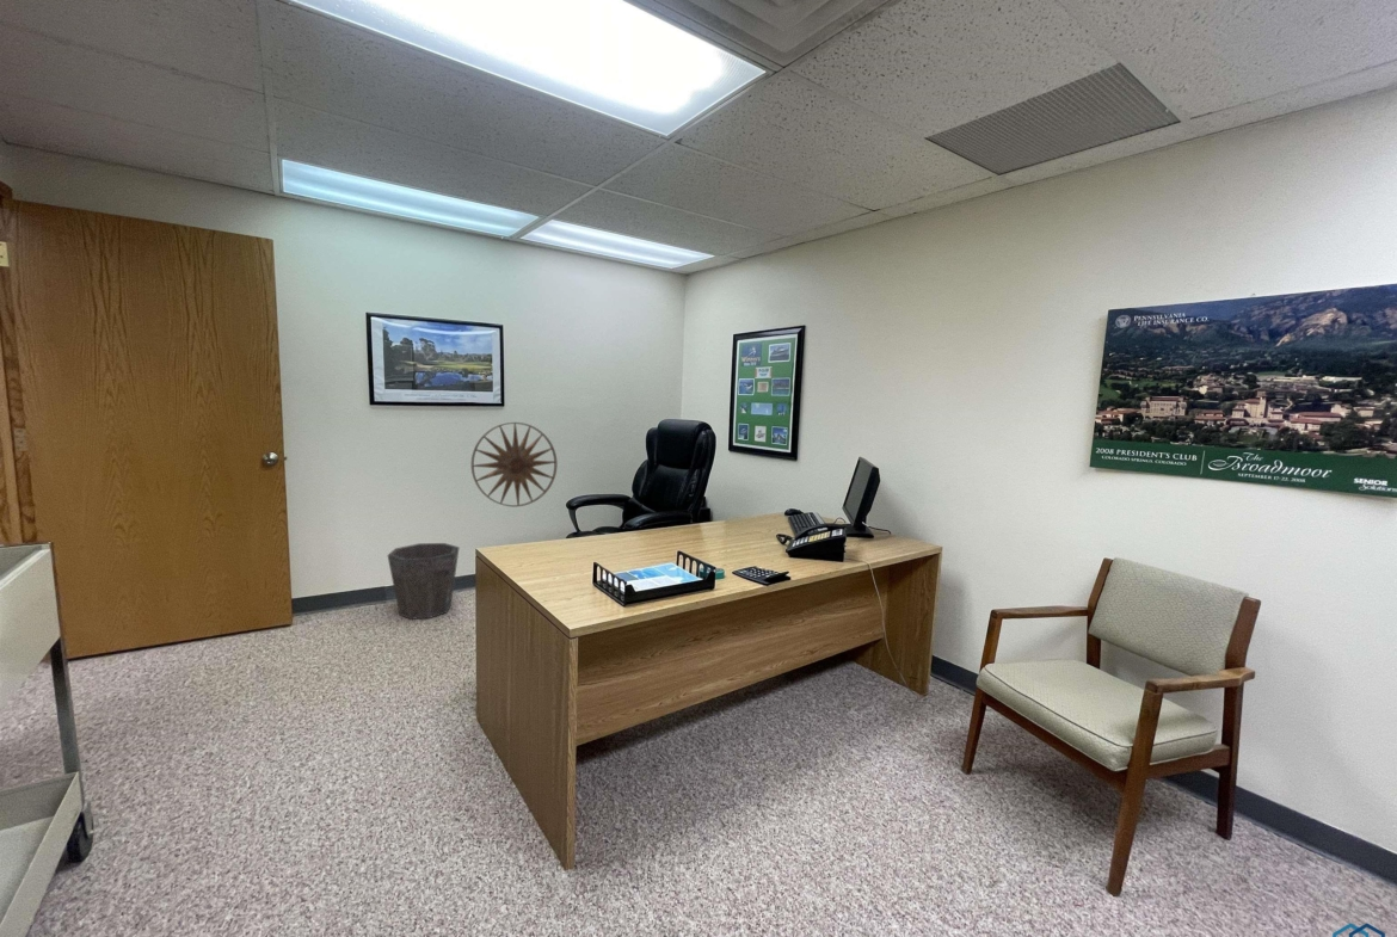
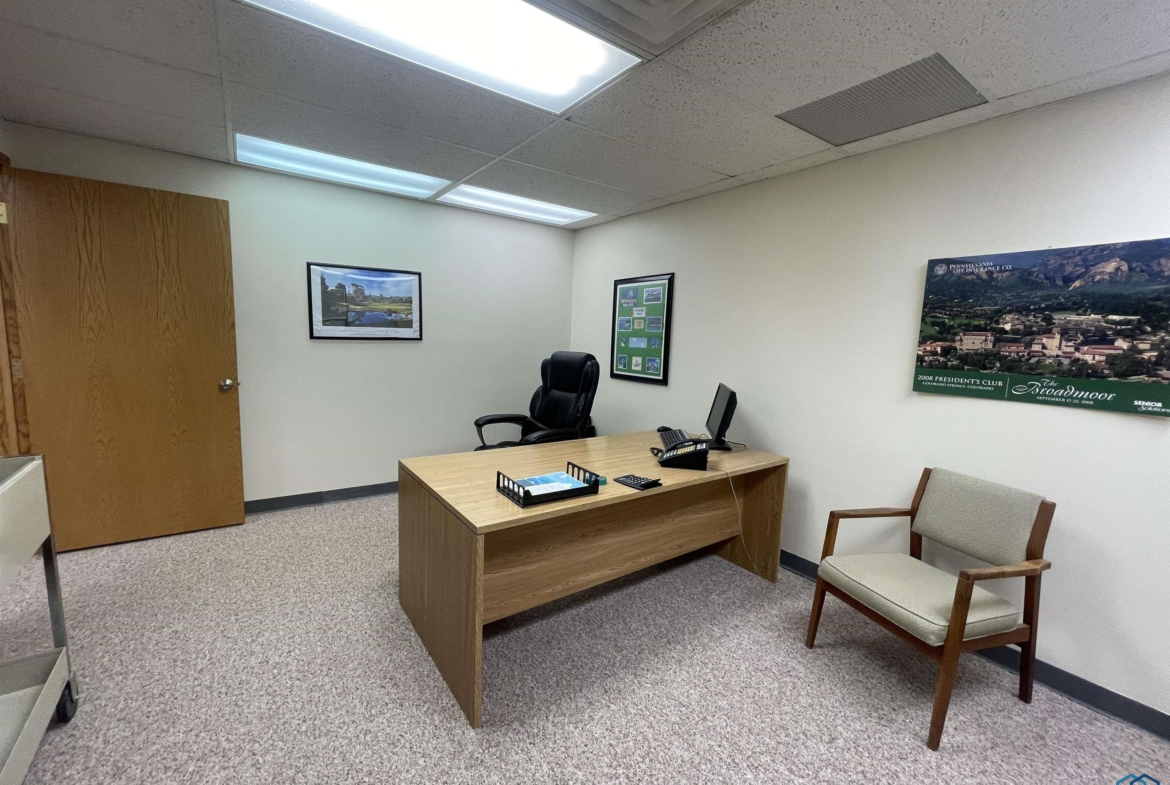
- waste bin (425, 580)
- wall art (516, 464)
